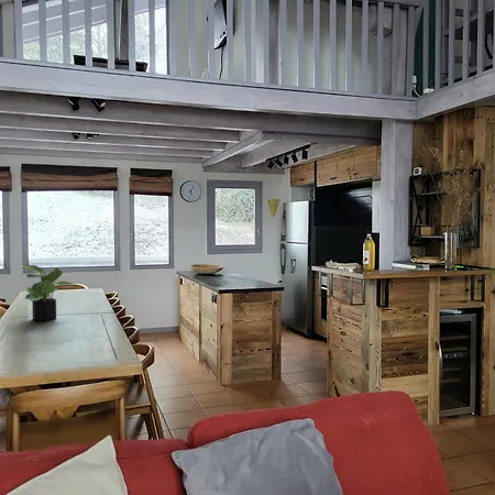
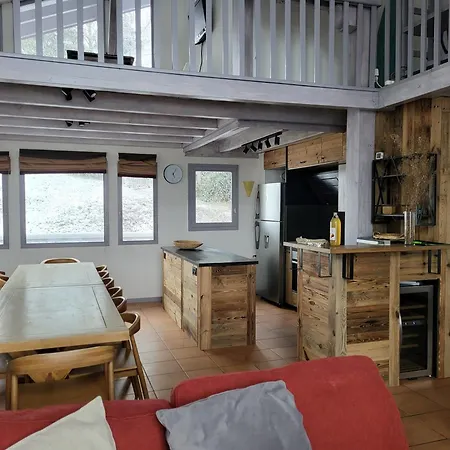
- potted plant (44, 290)
